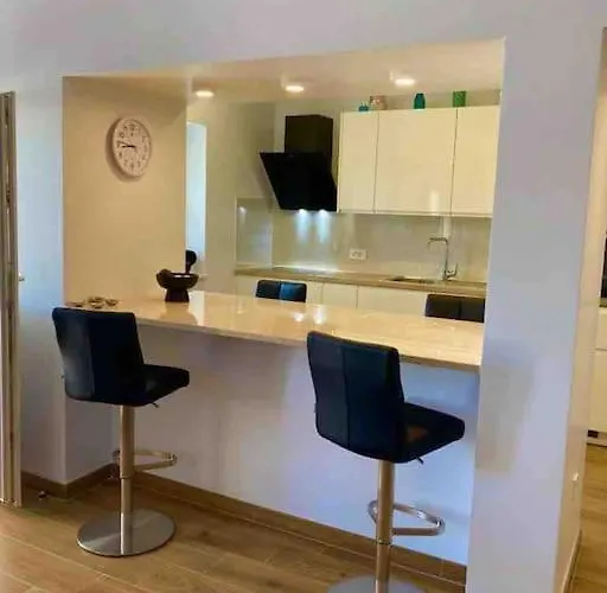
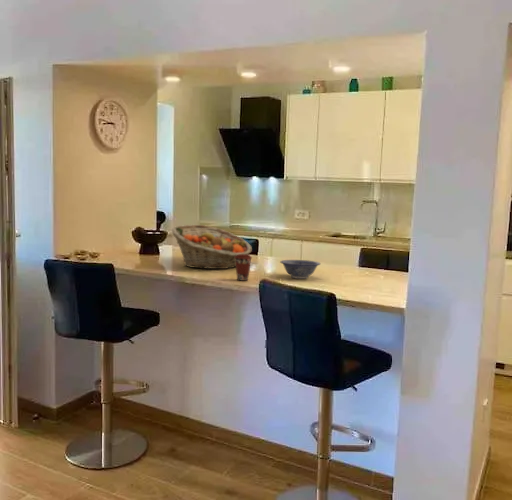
+ coffee cup (242, 267)
+ fruit basket (212, 245)
+ bowl (299, 269)
